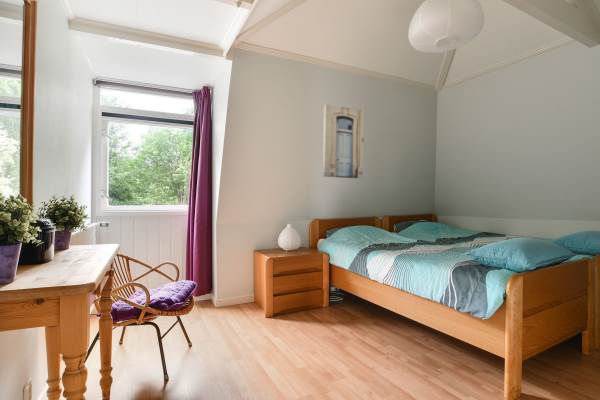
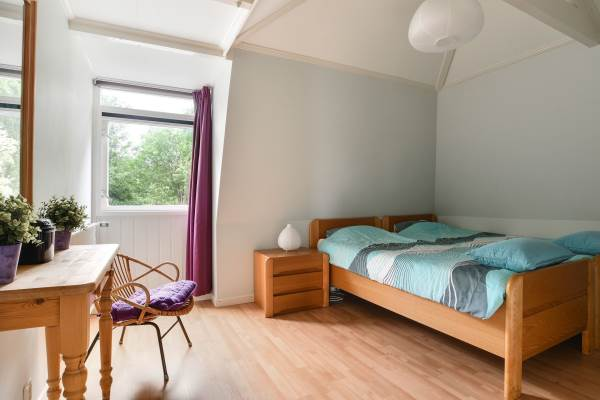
- wall art (343, 142)
